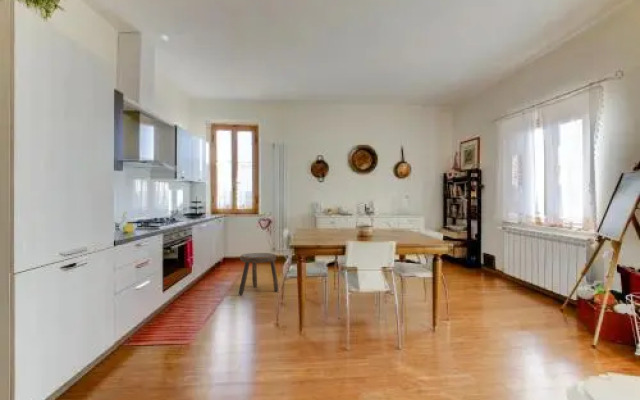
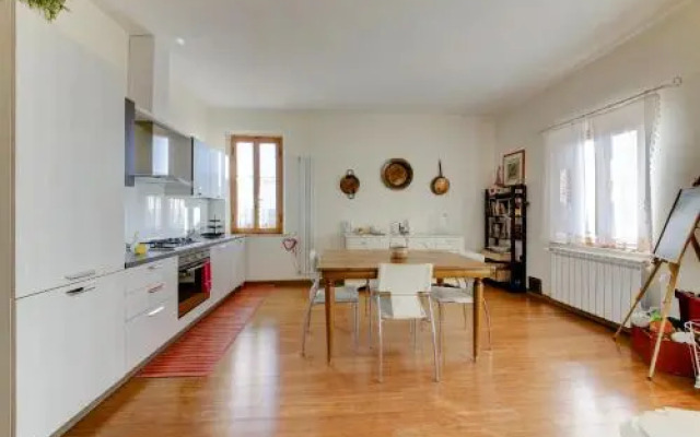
- stool (255, 273)
